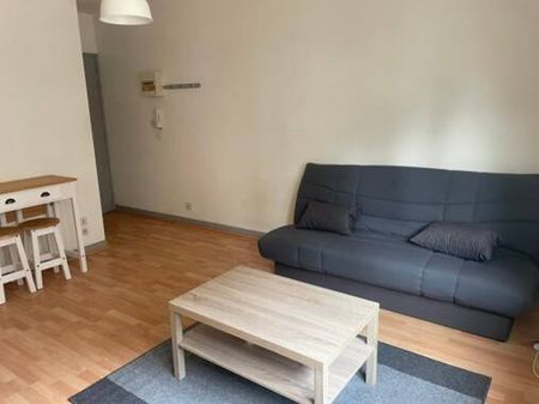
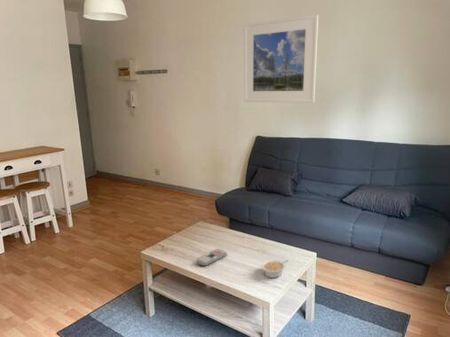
+ legume (273, 268)
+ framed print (277, 62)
+ remote control (211, 257)
